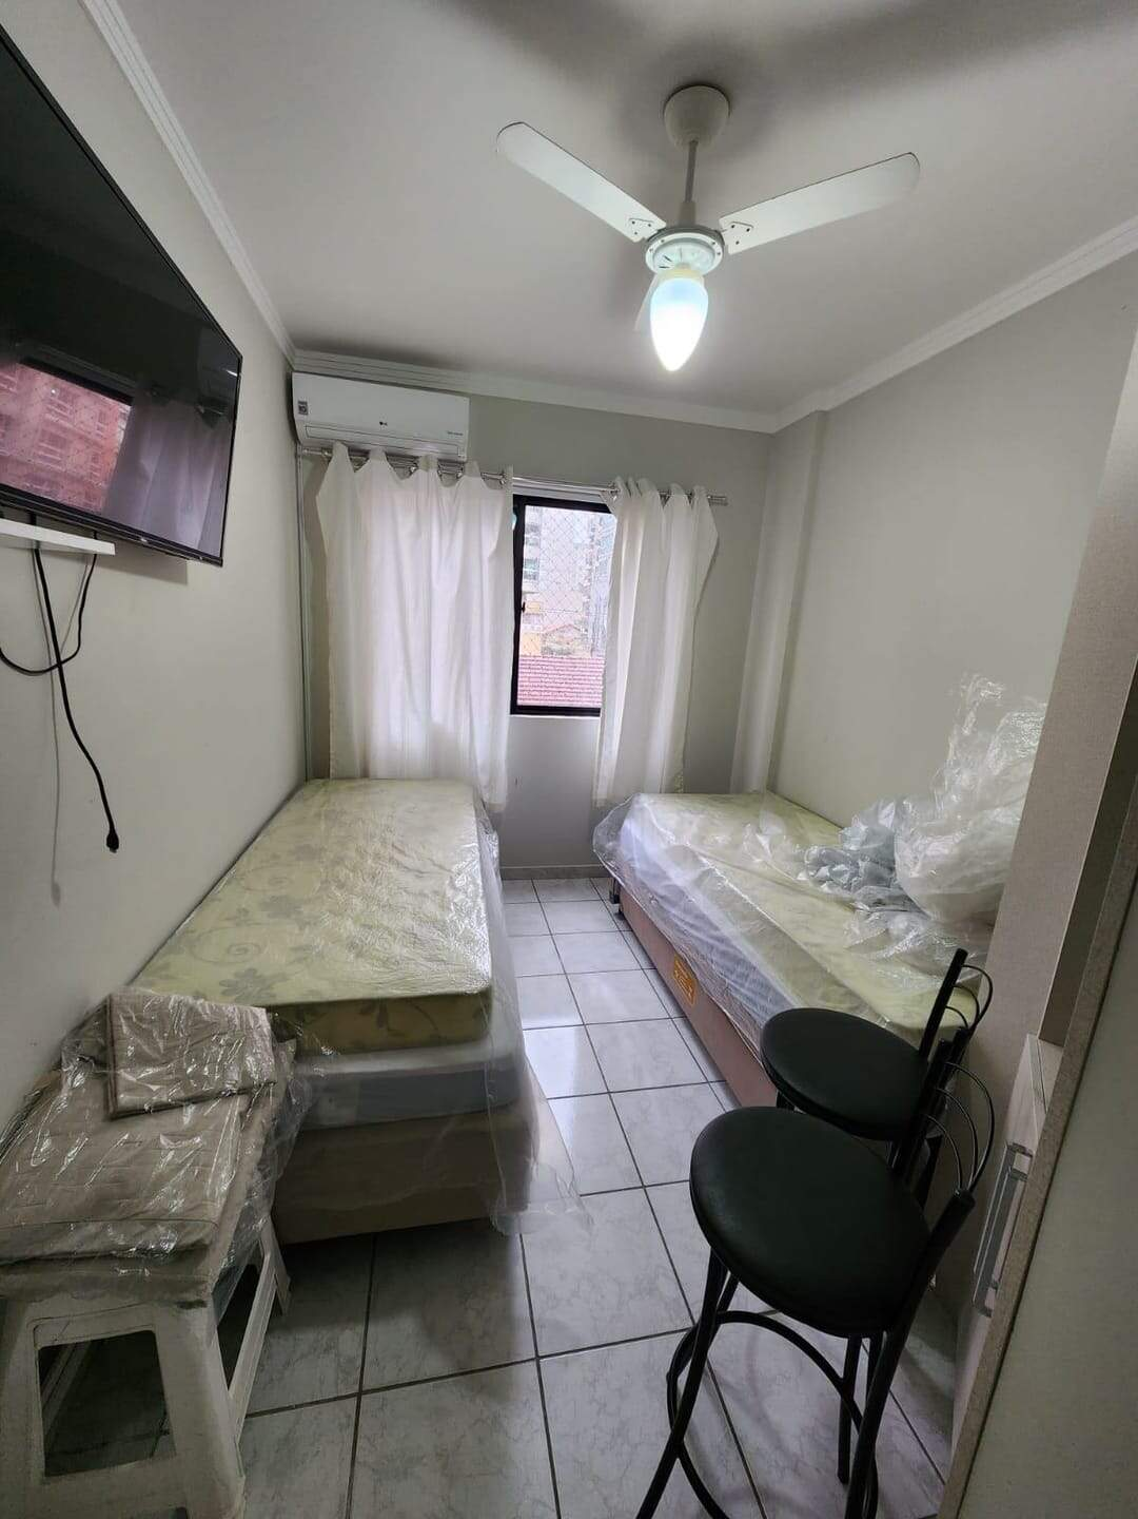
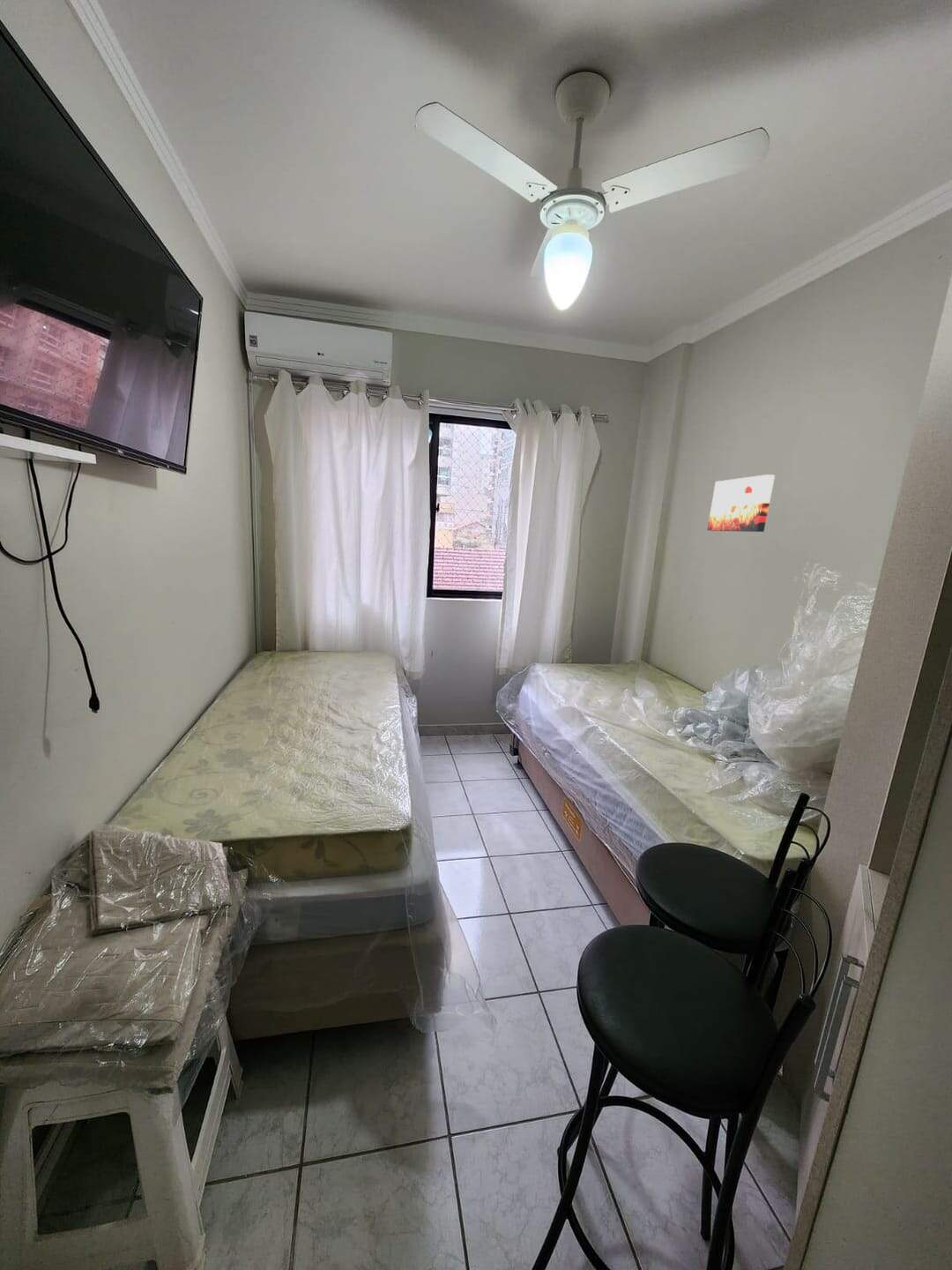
+ wall art (738, 504)
